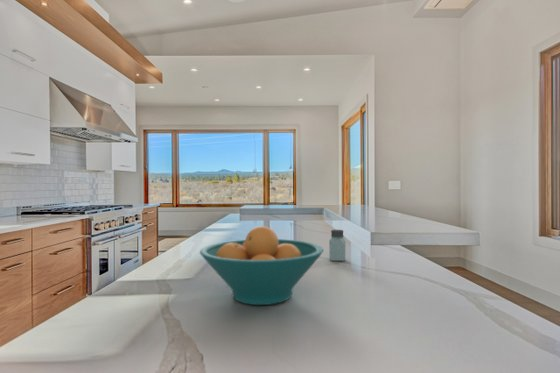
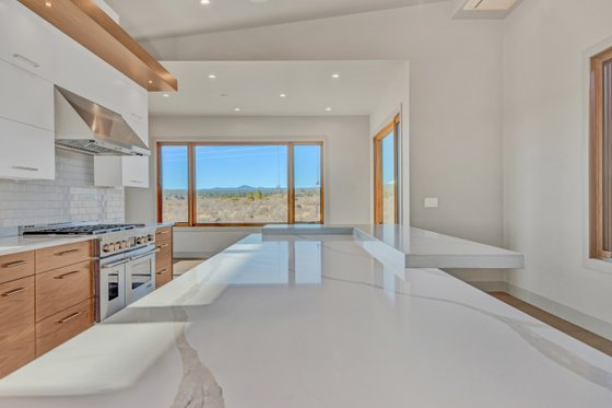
- saltshaker (337, 244)
- fruit bowl (262, 261)
